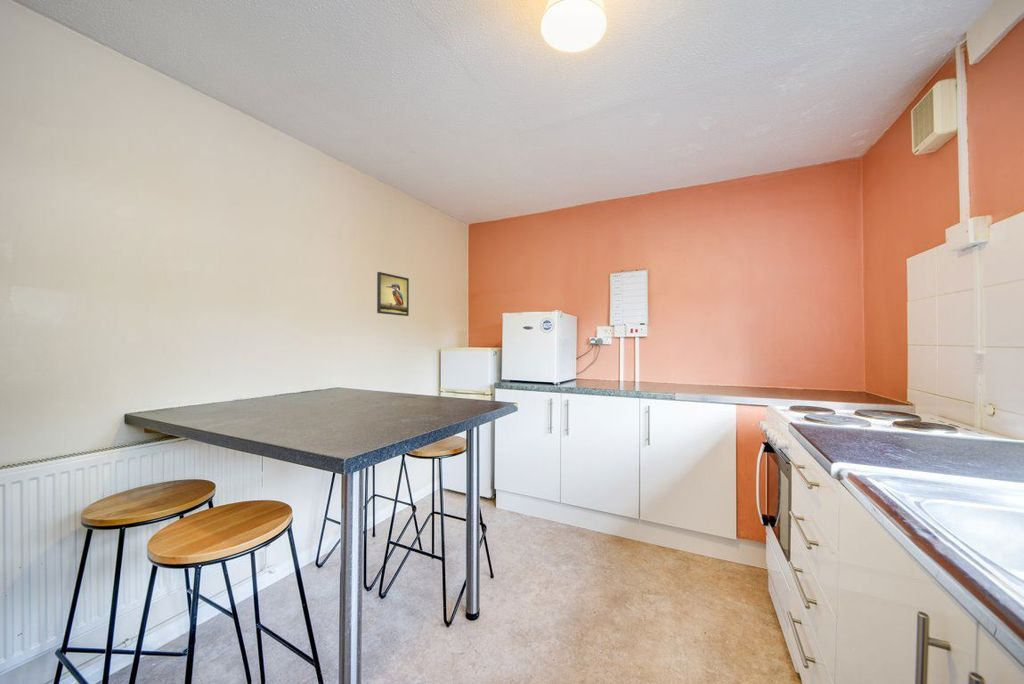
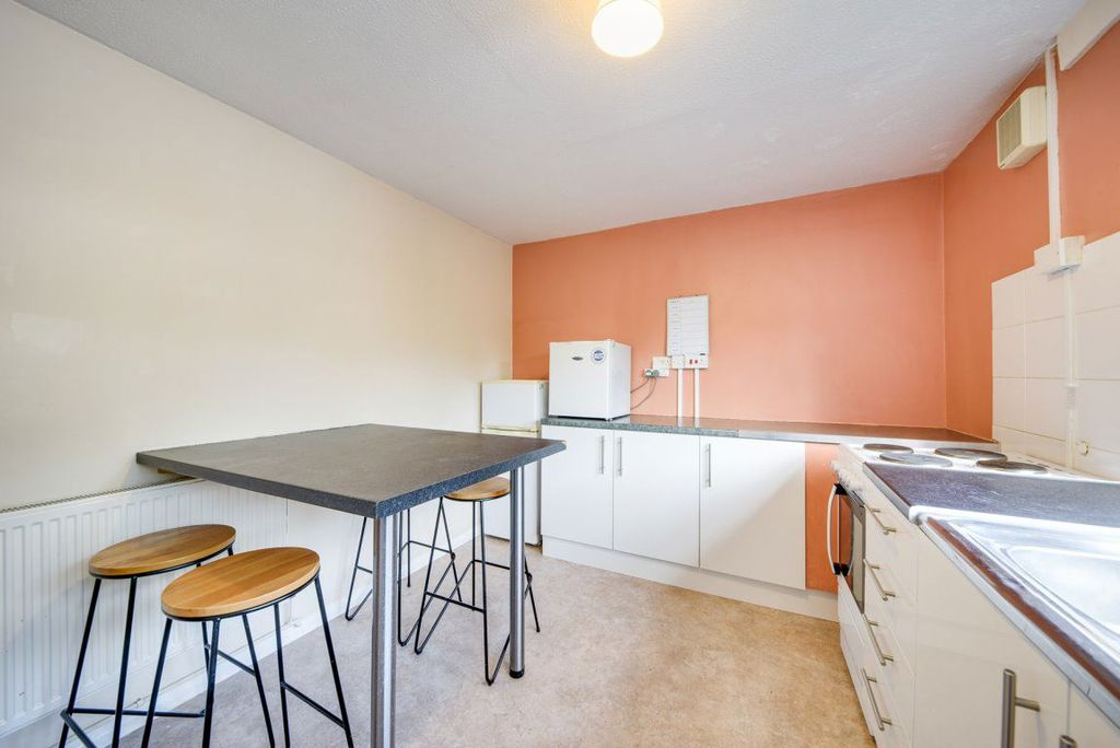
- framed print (393, 294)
